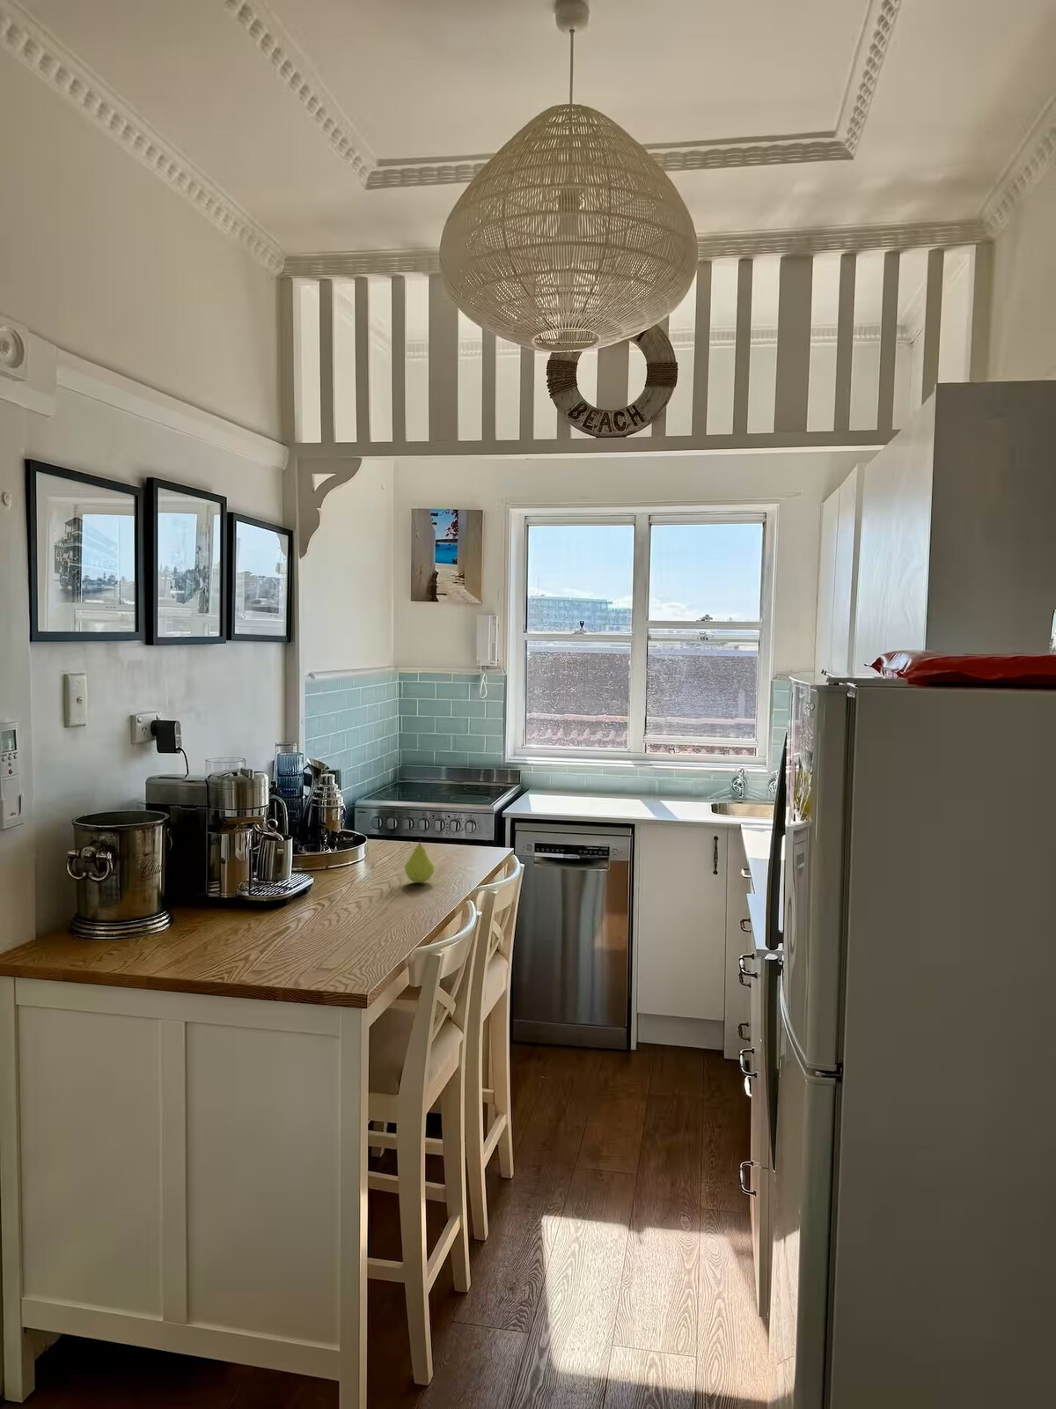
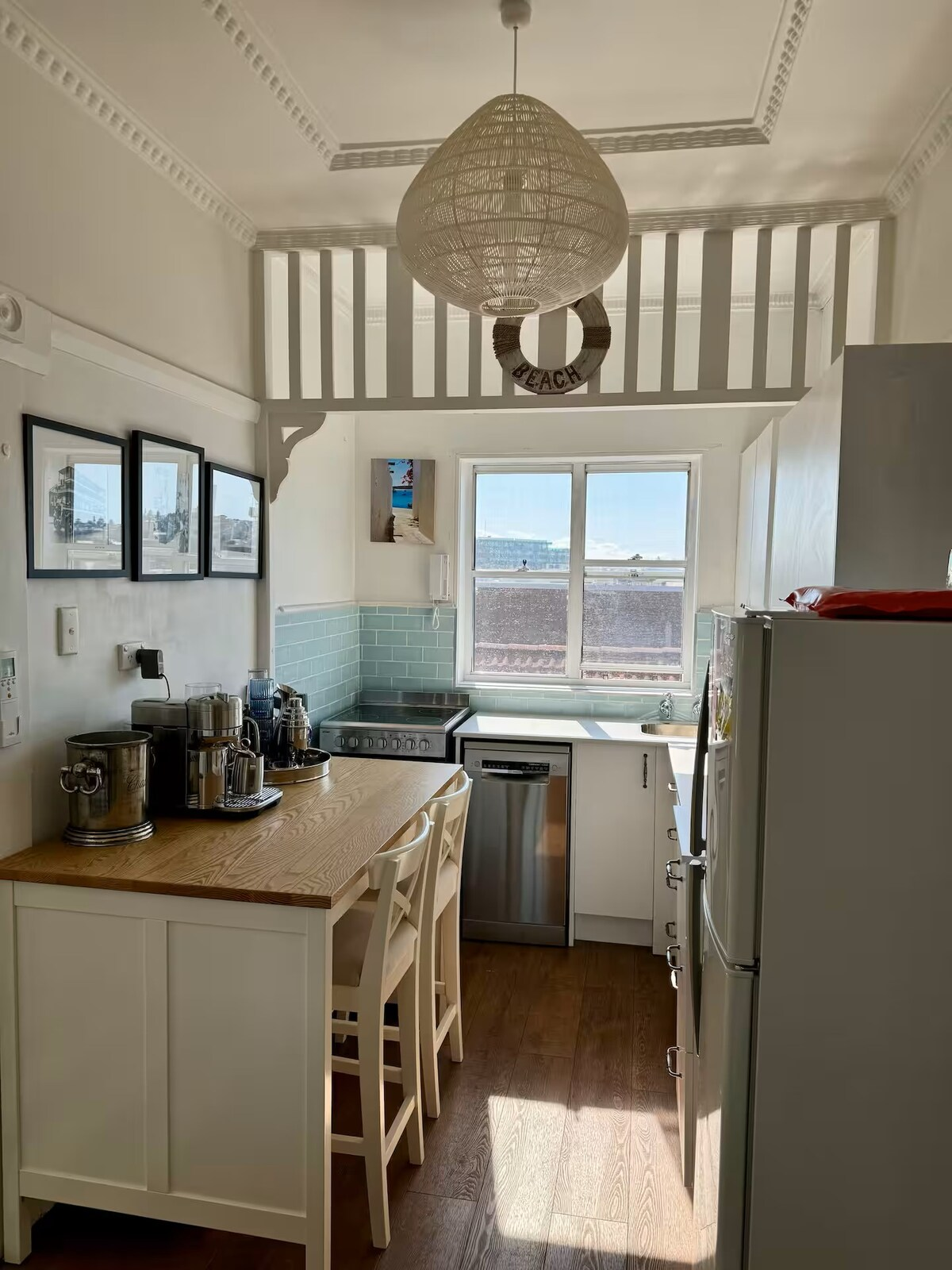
- fruit (419, 860)
